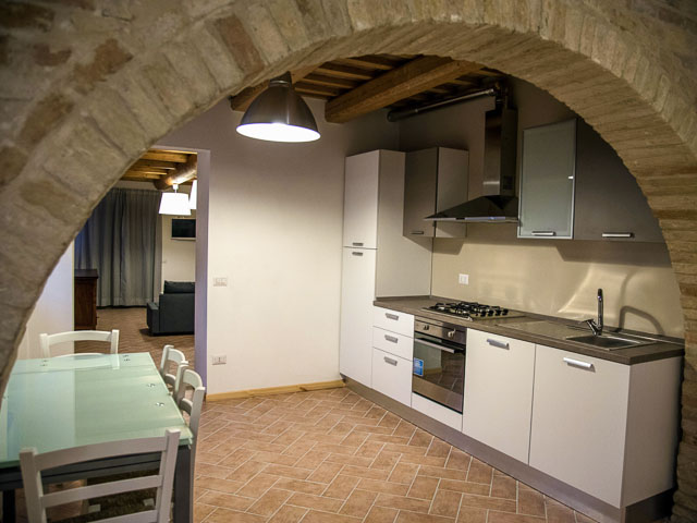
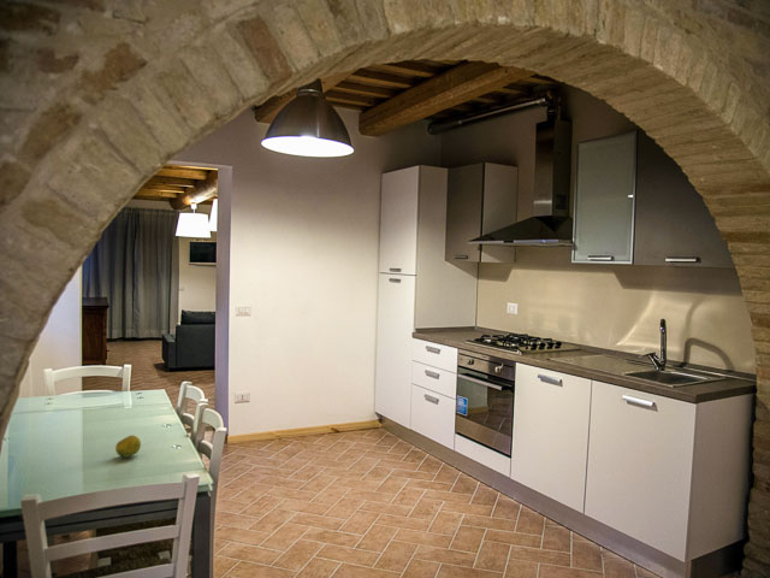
+ fruit (128, 446)
